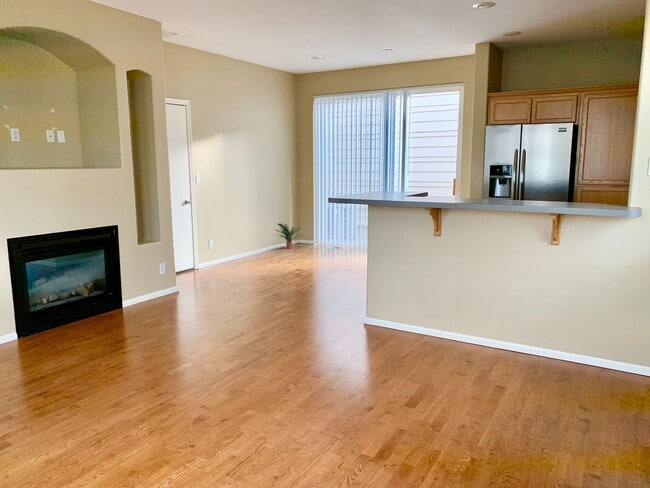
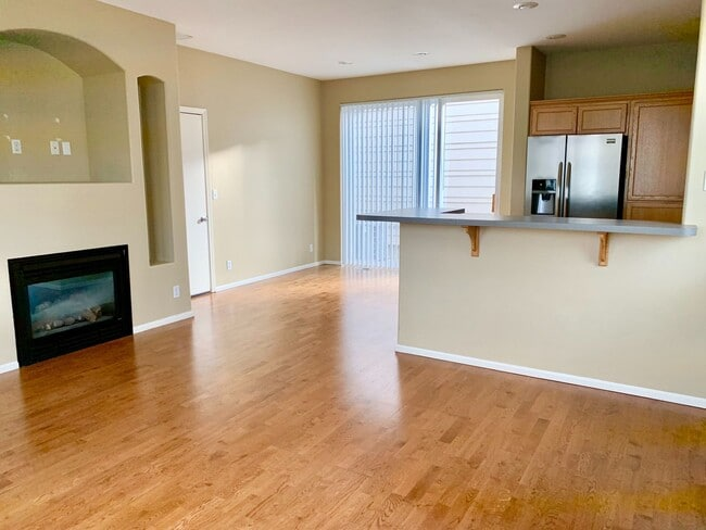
- potted plant (287, 235)
